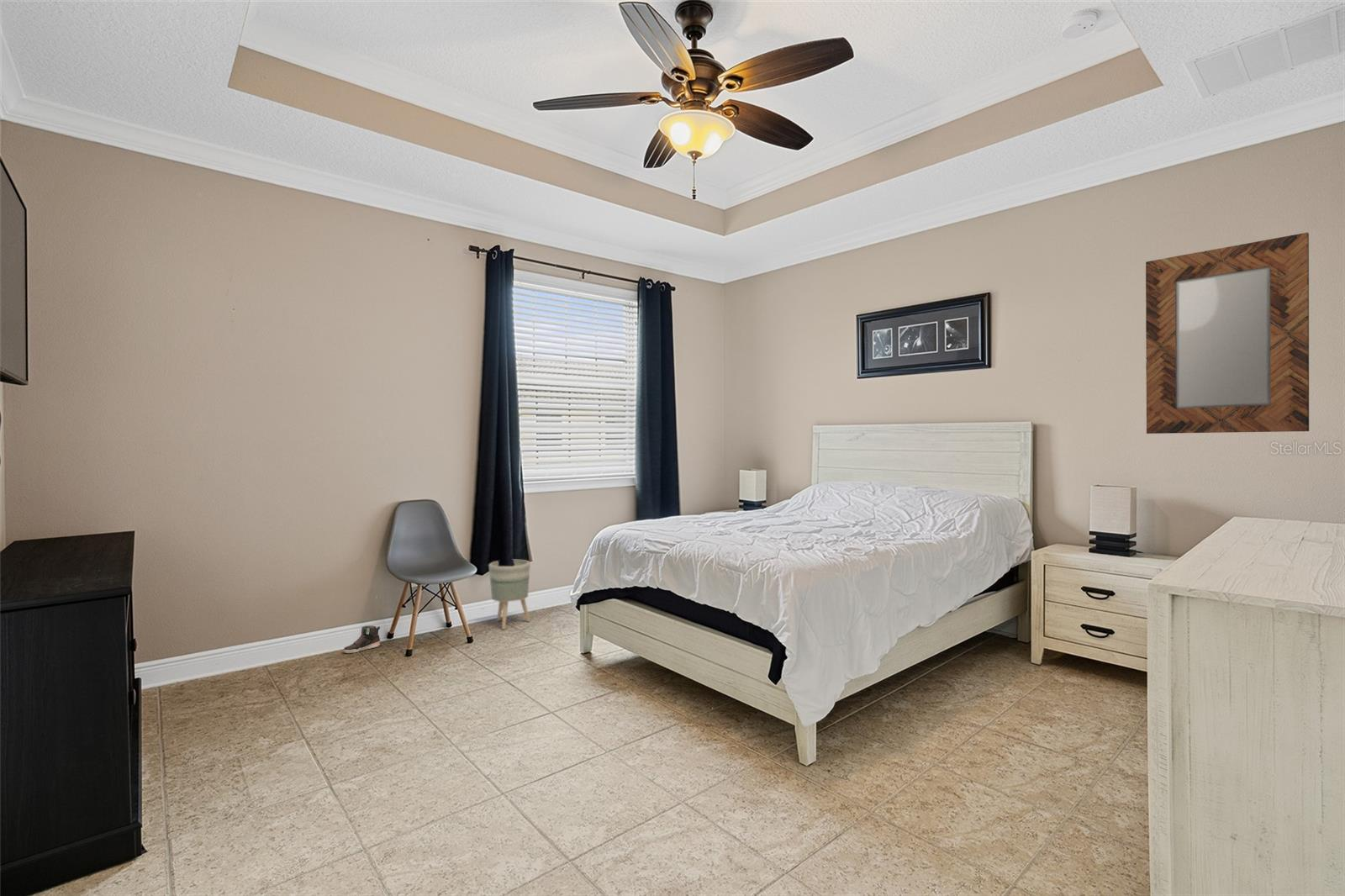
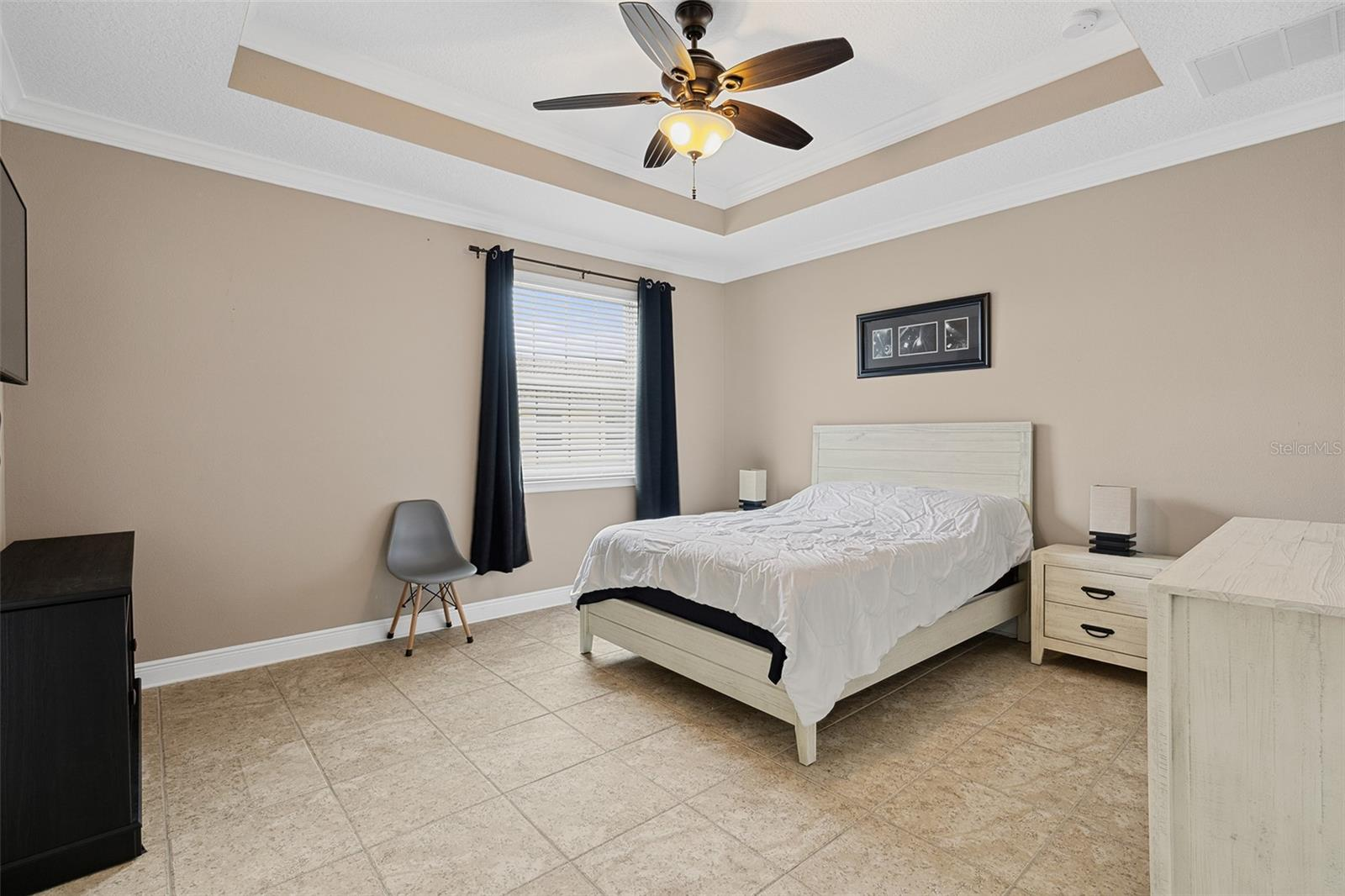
- planter (509, 593)
- sneaker (361, 638)
- home mirror (1221, 340)
